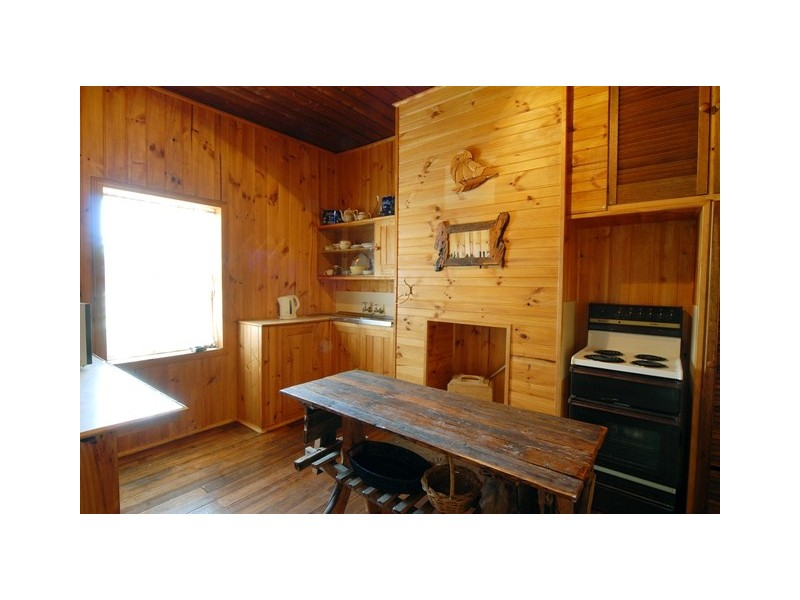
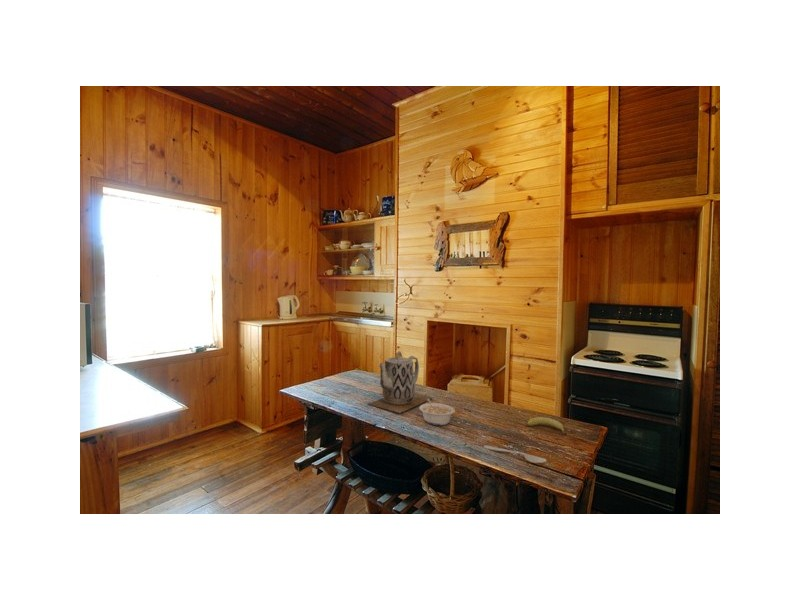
+ spoon (513, 452)
+ teapot (401, 376)
+ fruit (547, 424)
+ legume (435, 413)
